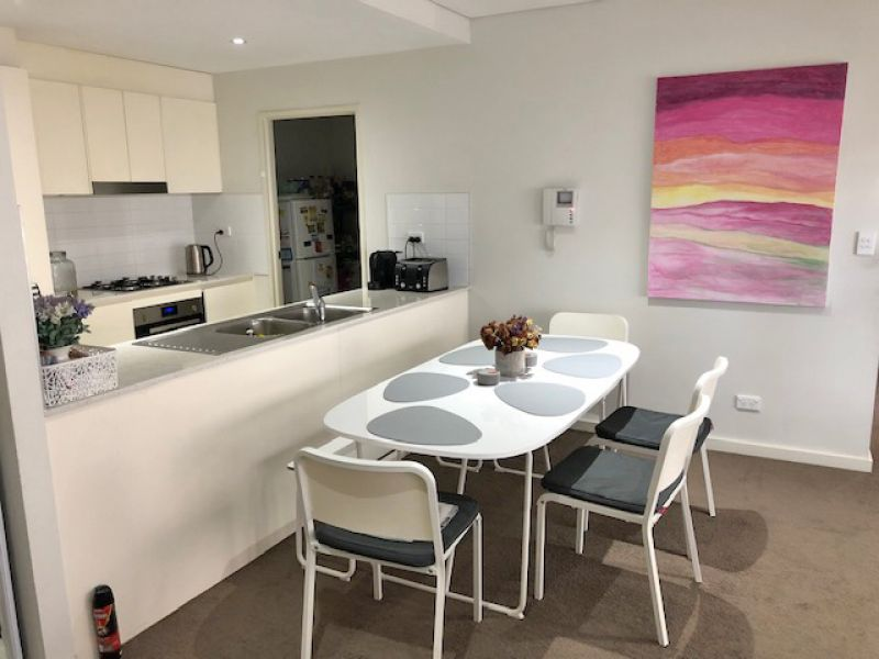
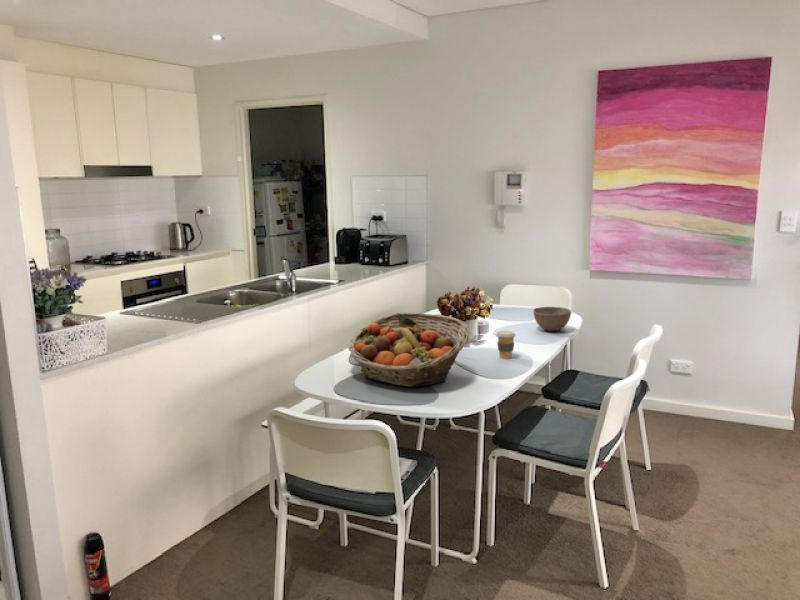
+ fruit basket (408, 348)
+ coffee cup (505, 345)
+ bowl (551, 320)
